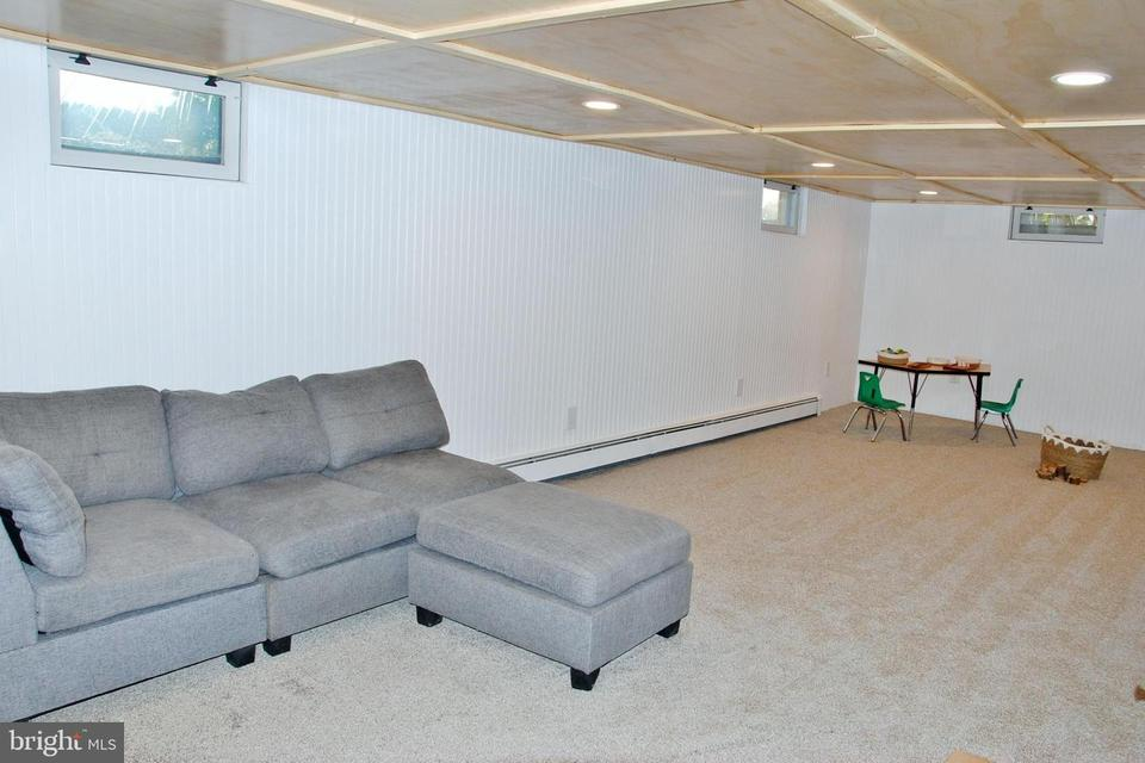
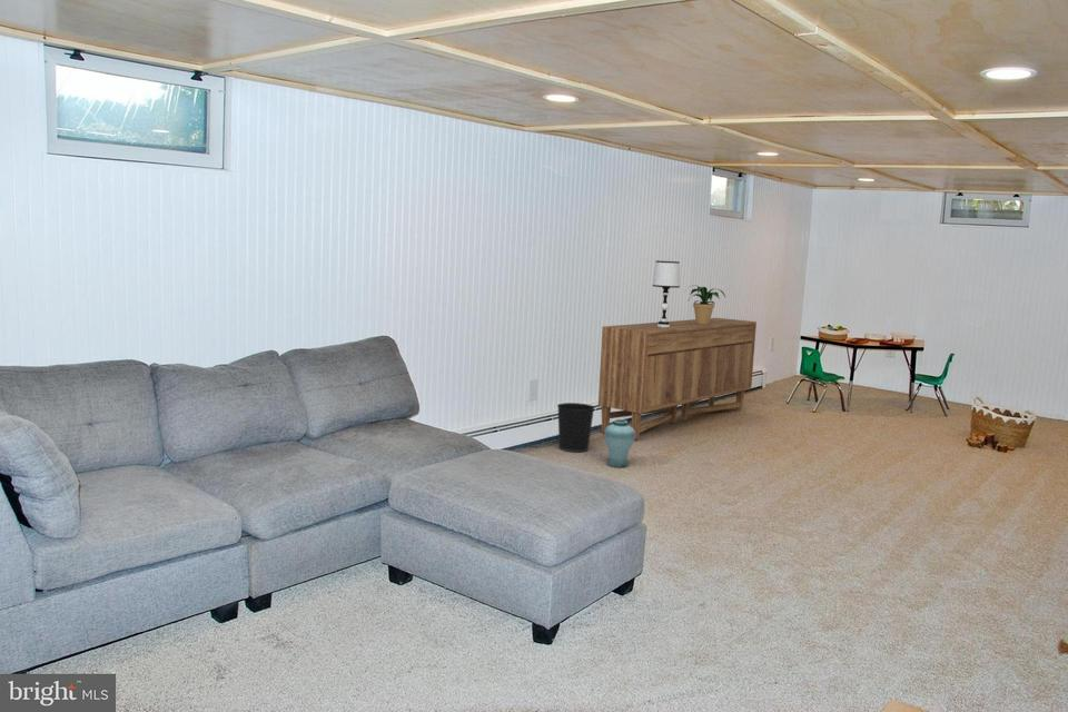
+ wastebasket (574, 427)
+ vase (619, 443)
+ potted plant (703, 304)
+ sideboard (682, 373)
+ table lamp (665, 294)
